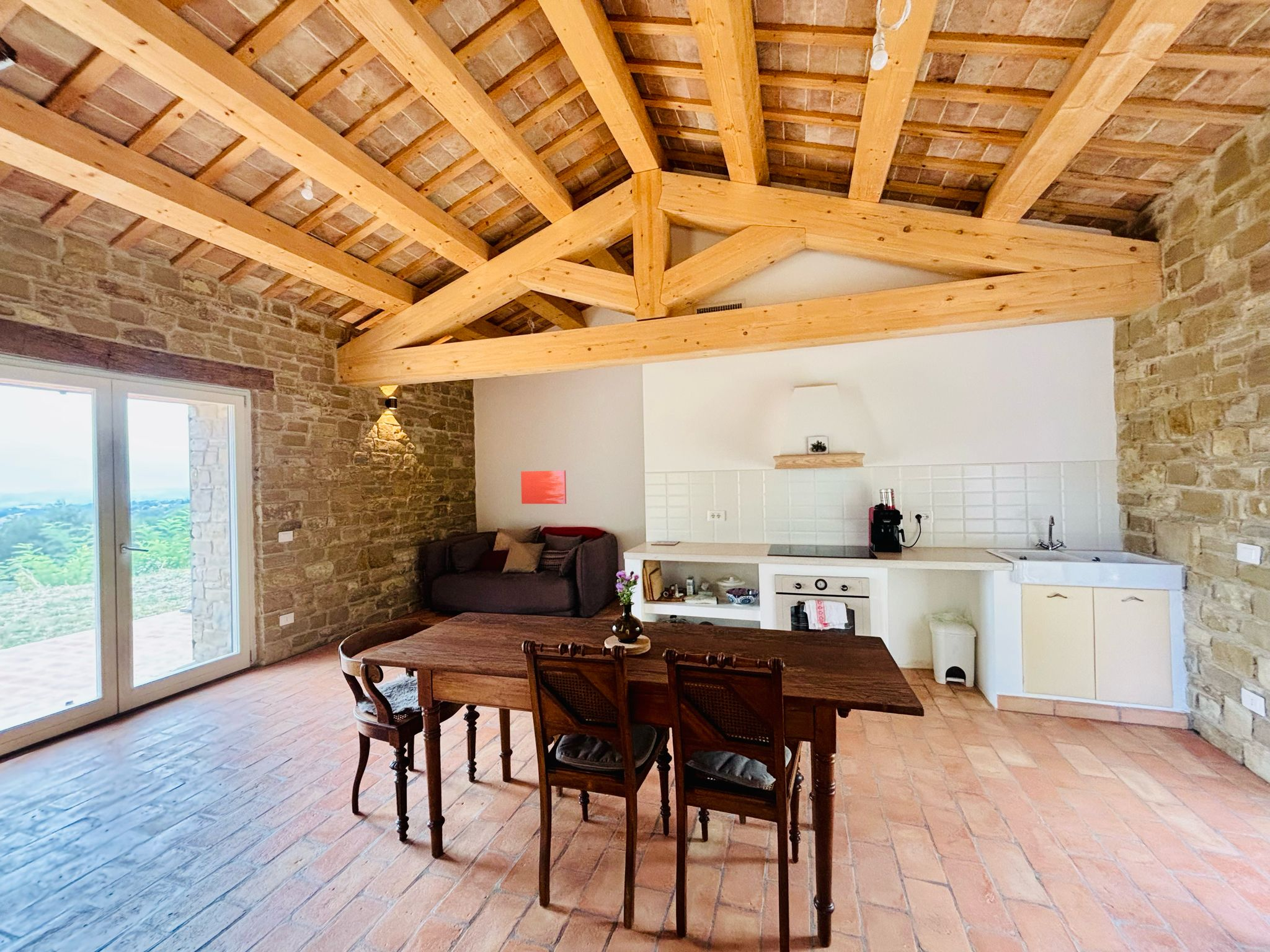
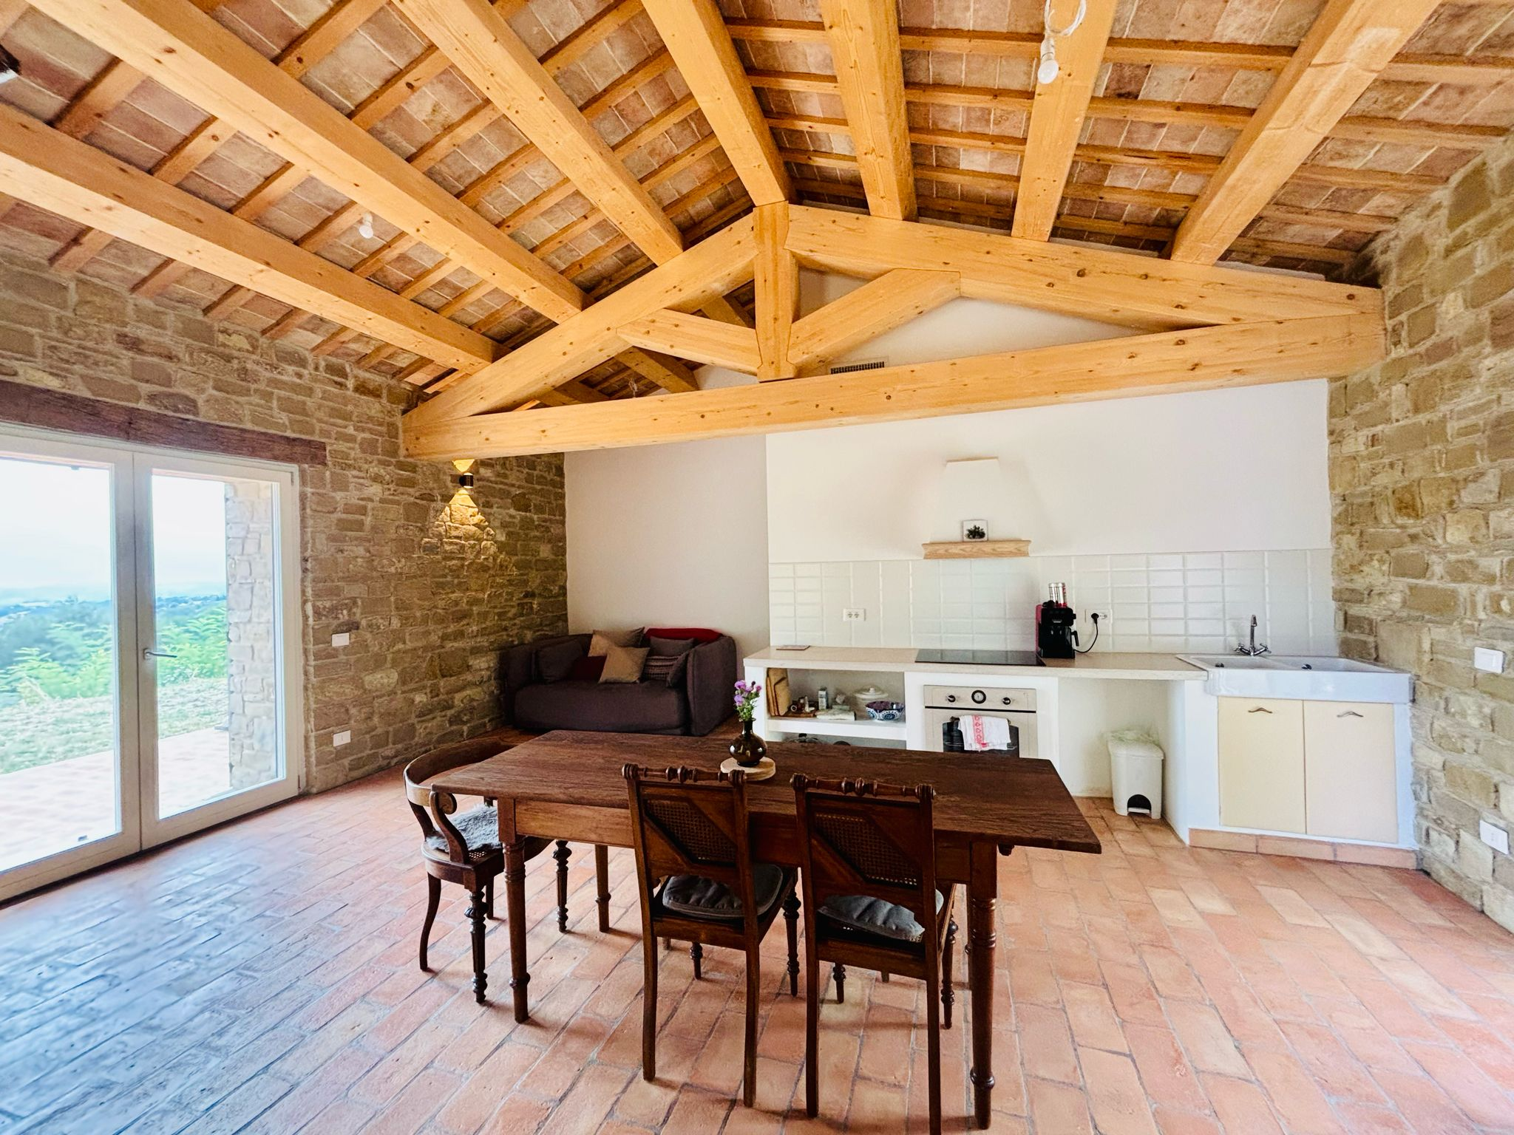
- wall art (543, 487)
